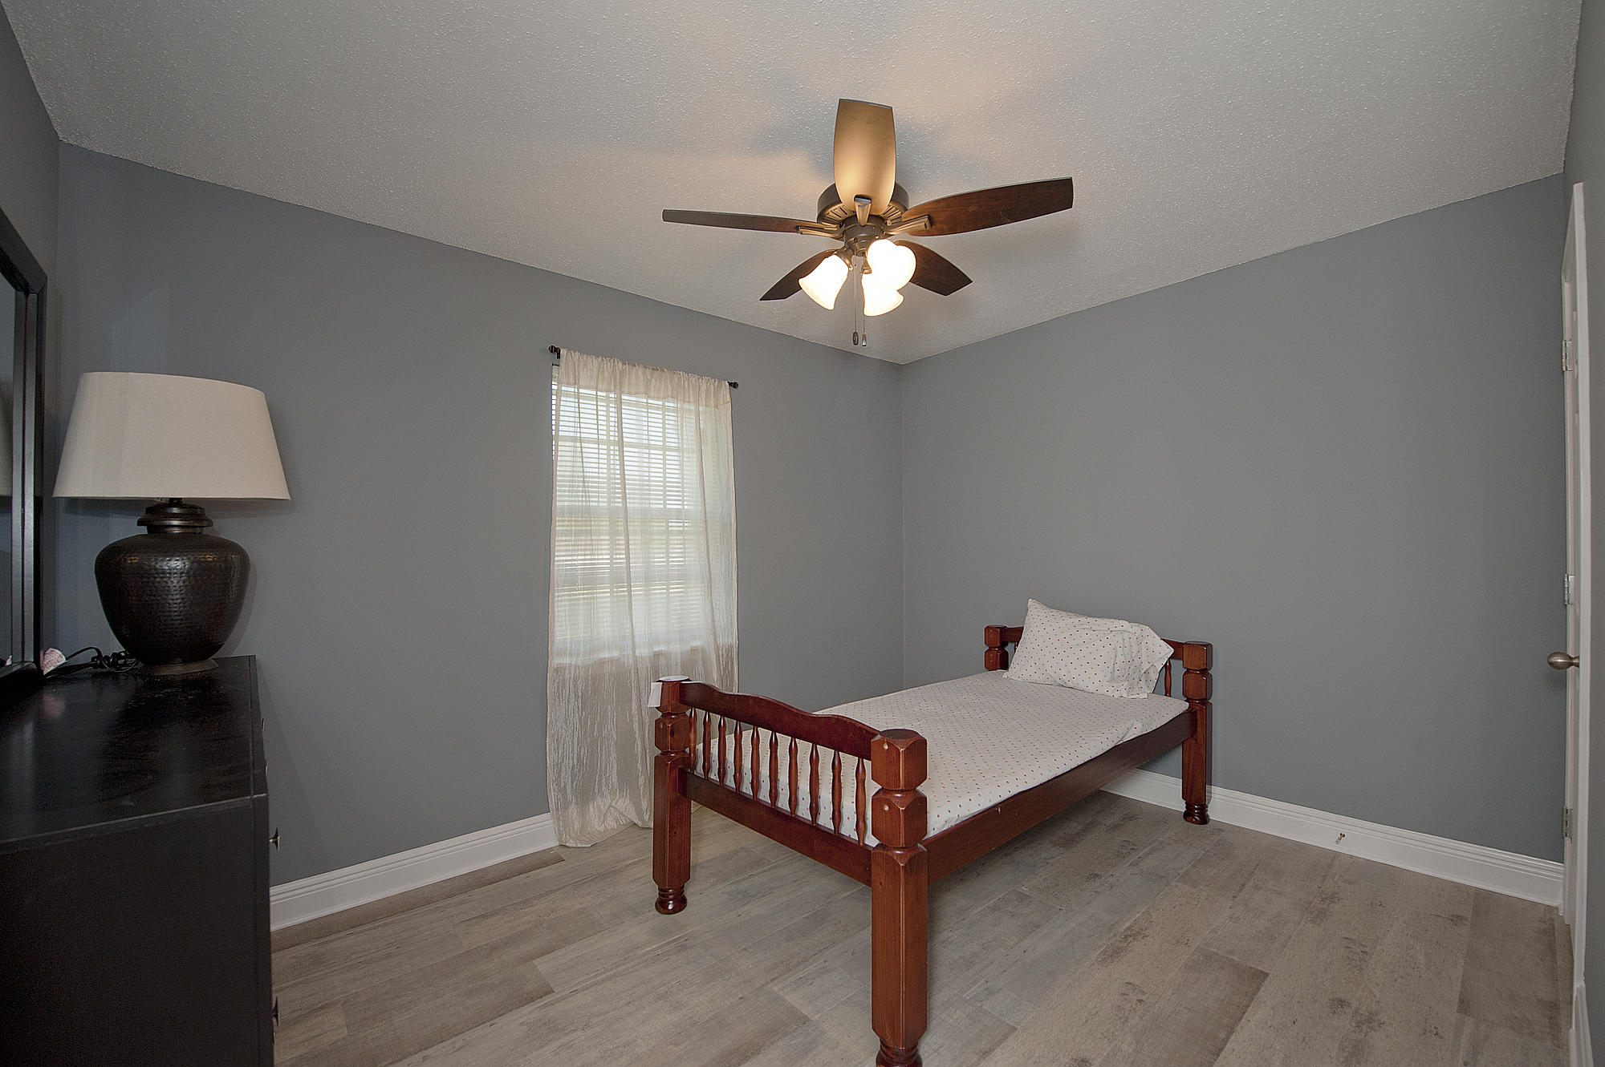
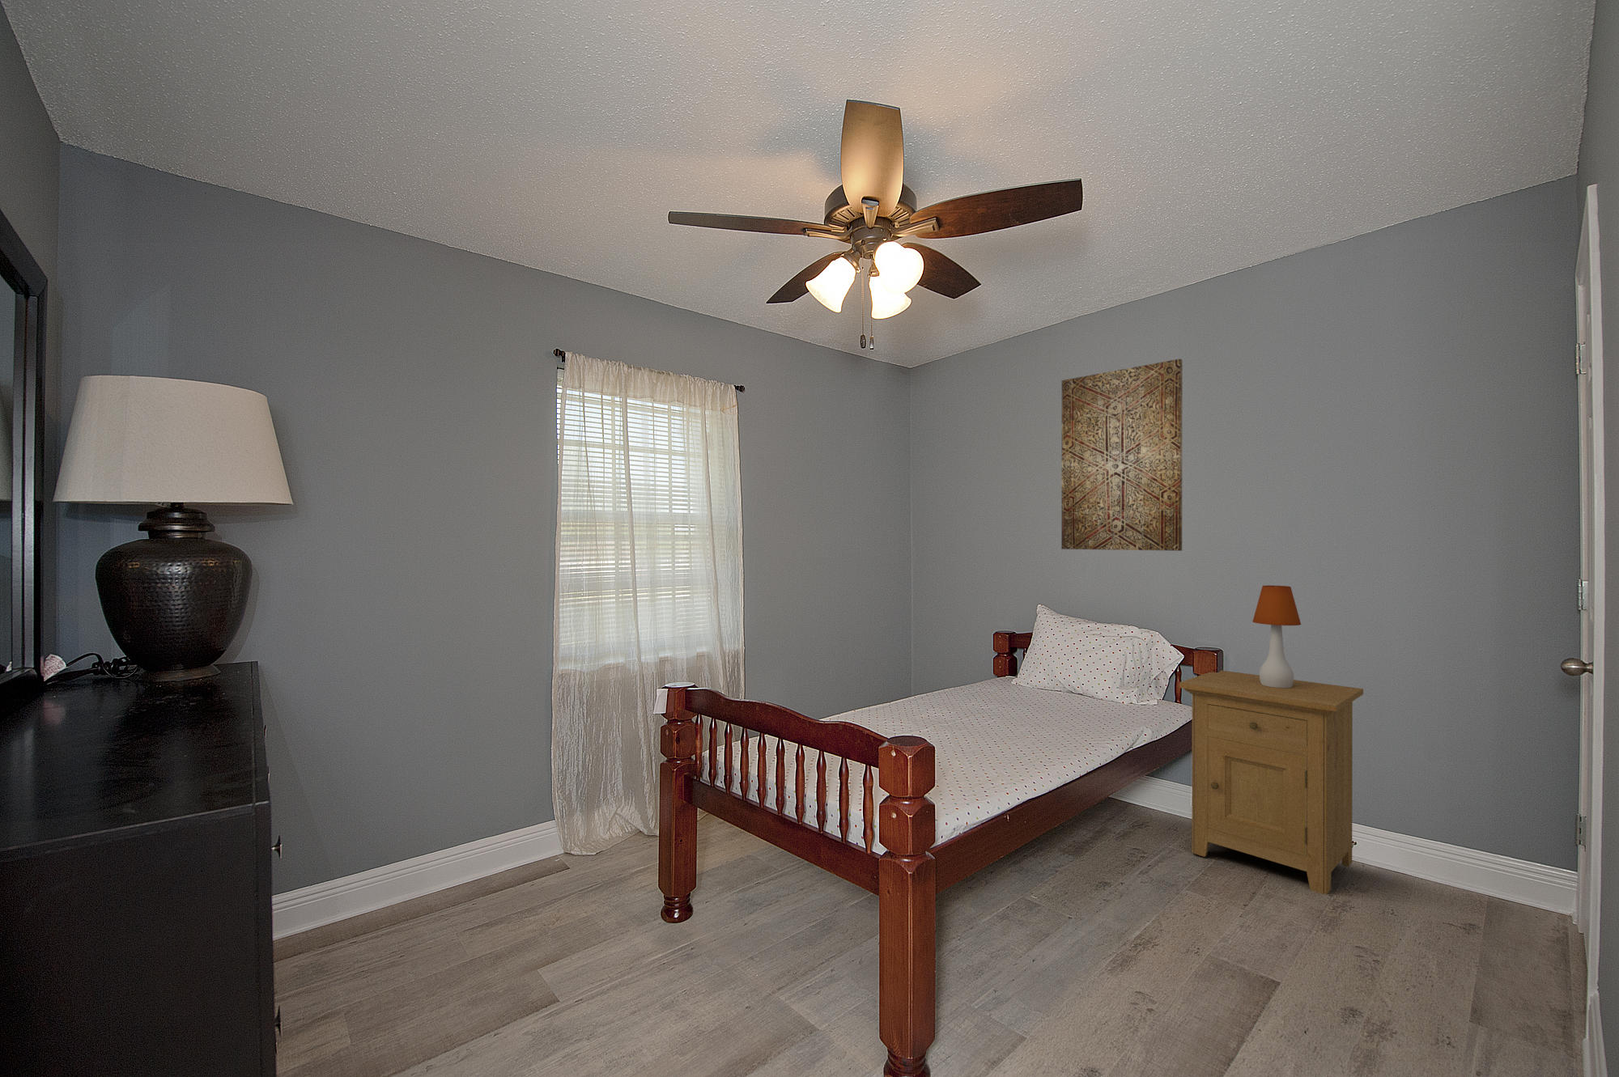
+ wall art (1118, 459)
+ table lamp (1275, 635)
+ nightstand (1269, 772)
